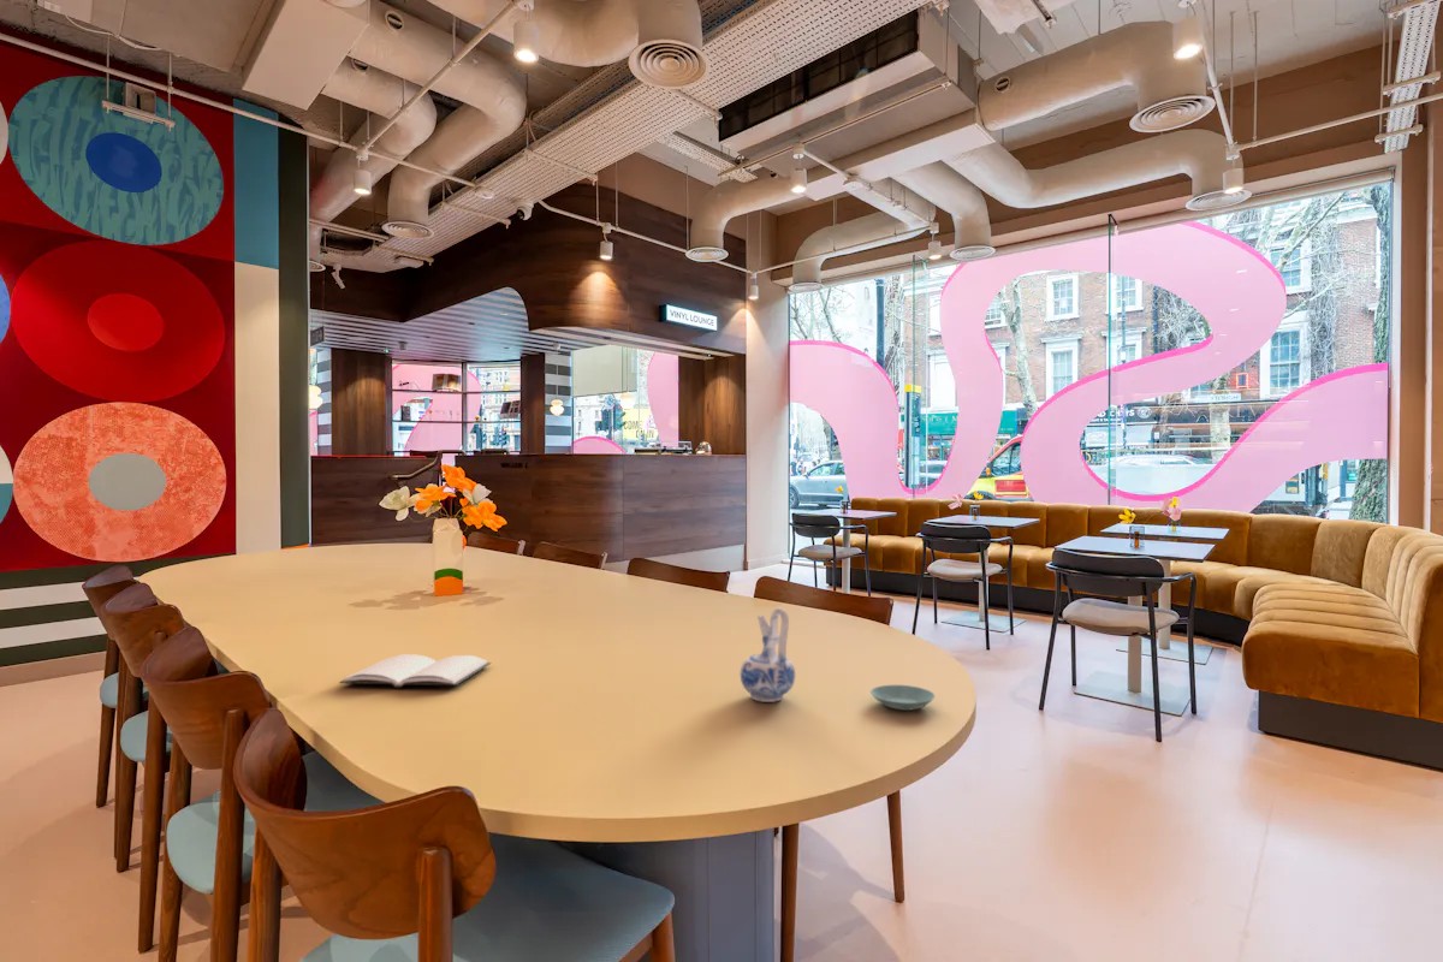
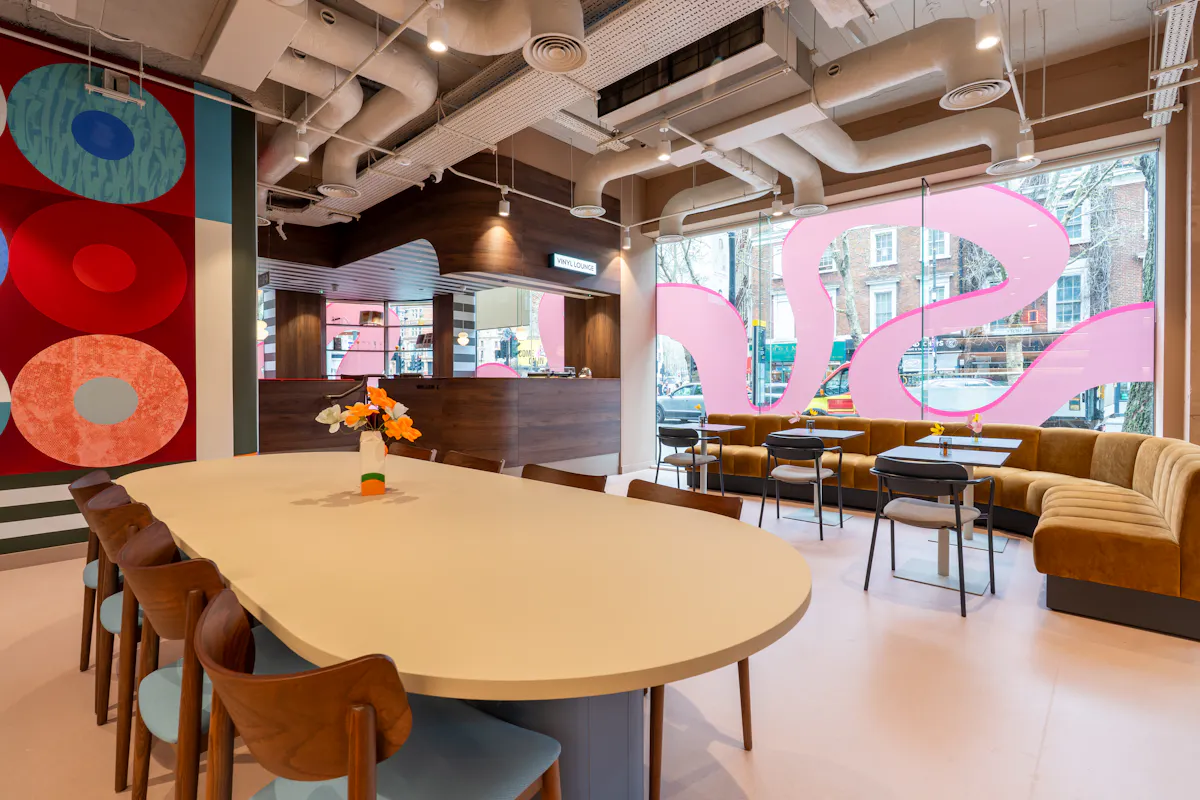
- book (418, 670)
- saucer (902, 699)
- ceramic pitcher (767, 652)
